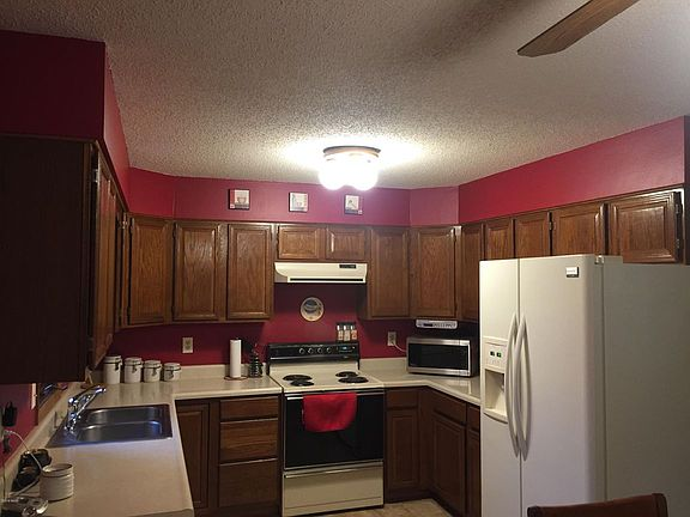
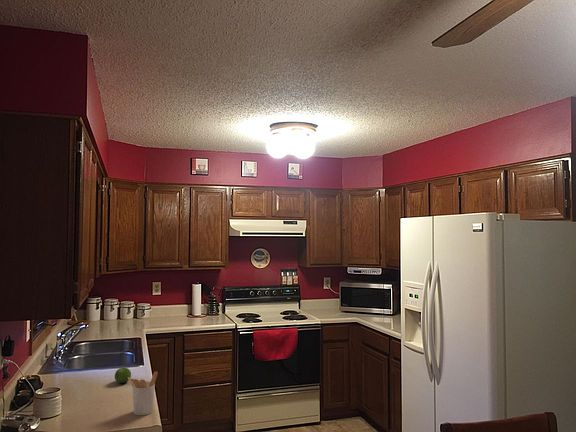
+ fruit (122, 374)
+ utensil holder (141, 393)
